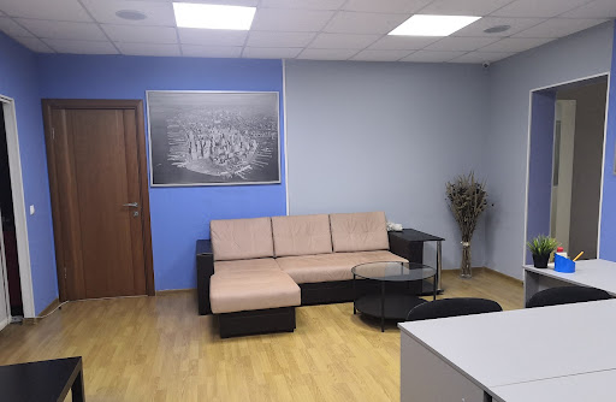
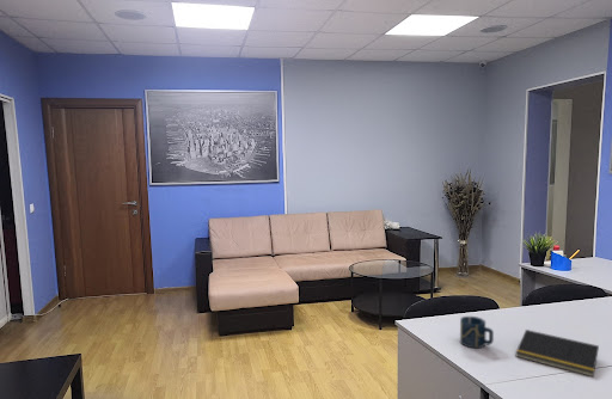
+ notepad (556, 350)
+ cup (476, 332)
